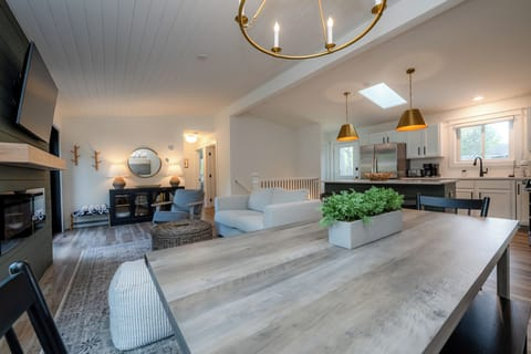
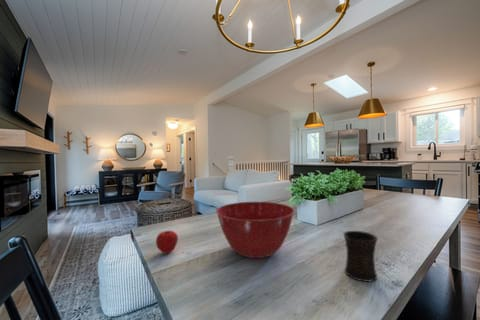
+ apple (167, 241)
+ mug (361, 254)
+ mixing bowl (255, 229)
